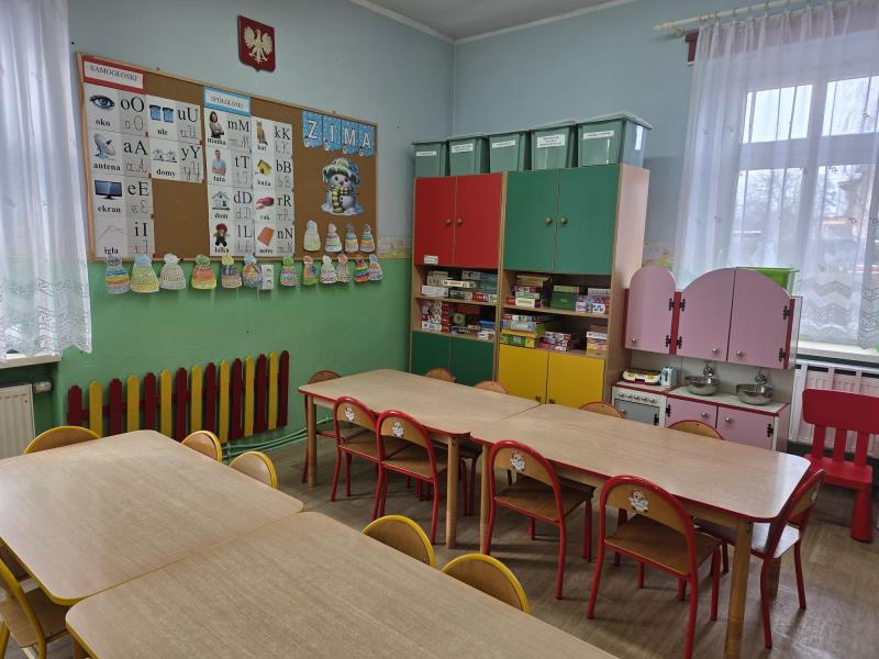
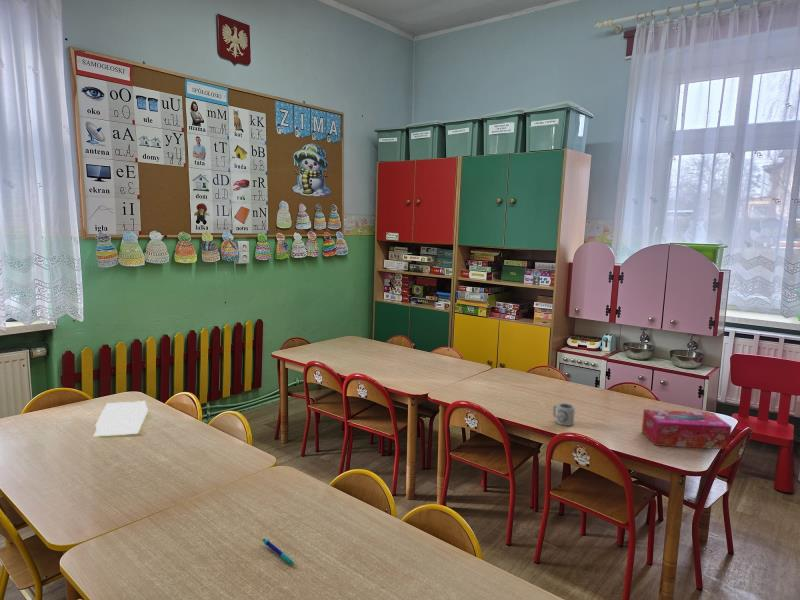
+ paper sheet (121, 412)
+ tissue box (684, 428)
+ cup (563, 413)
+ pen (278, 551)
